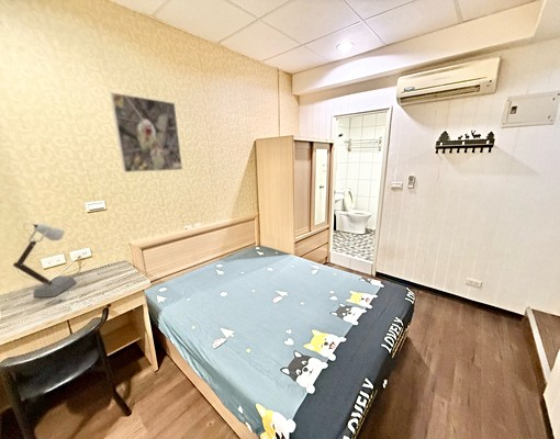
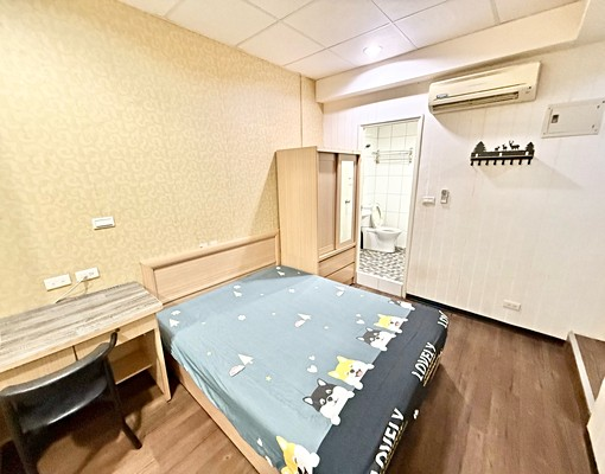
- desk lamp (38, 273)
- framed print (150, 135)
